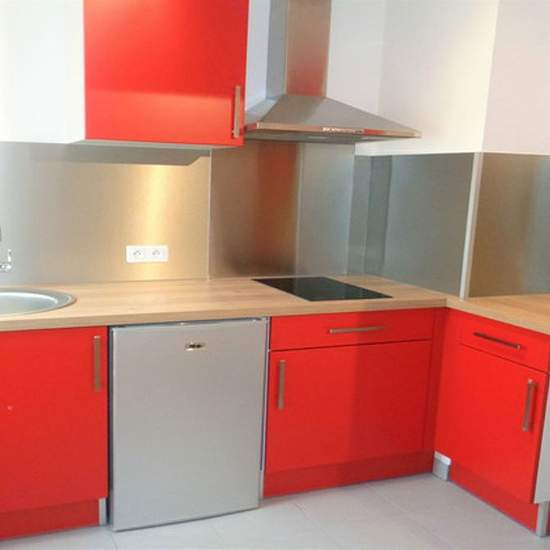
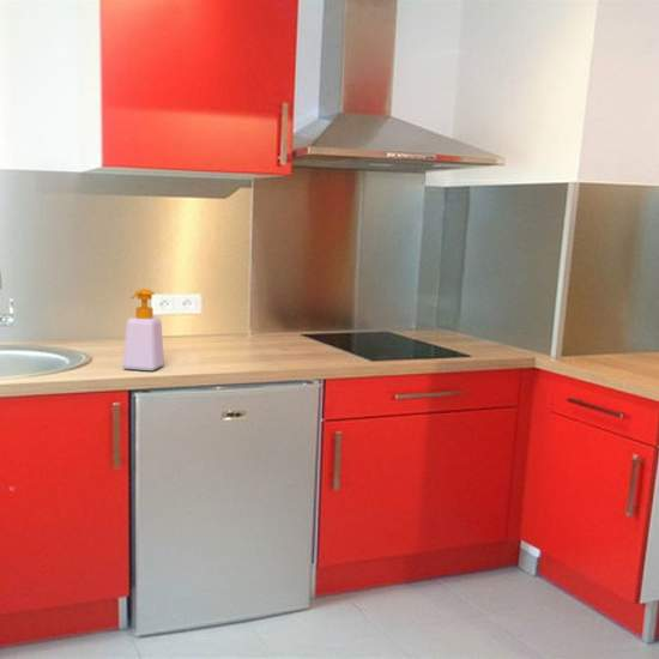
+ soap bottle (140, 330)
